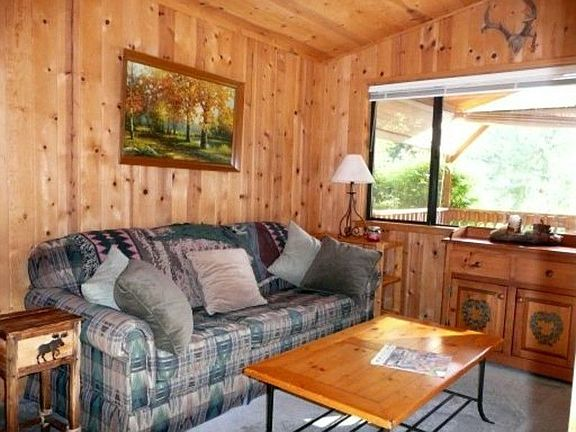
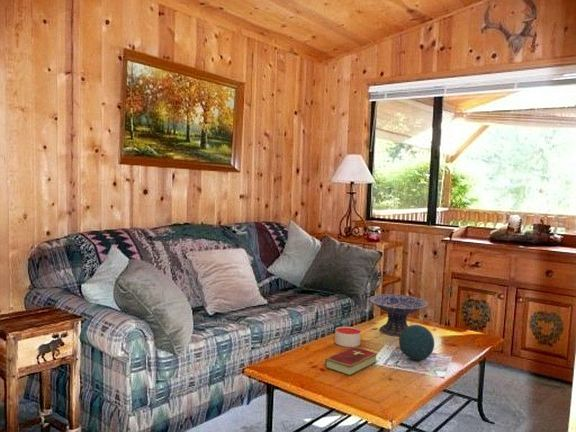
+ decorative bowl (397, 315)
+ hardcover book (351, 359)
+ decorative orb (416, 342)
+ candle (347, 336)
